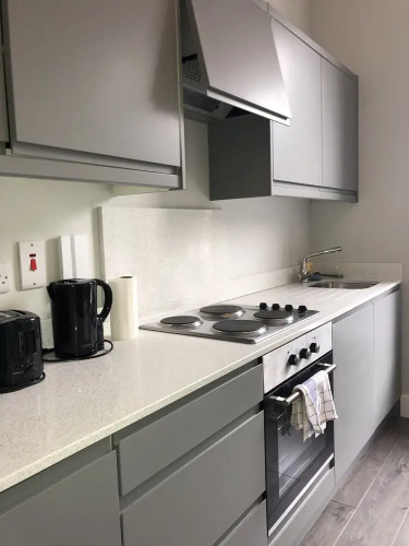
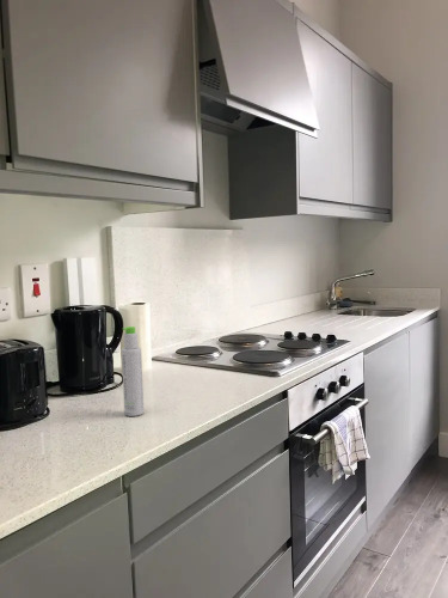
+ bottle (131, 370)
